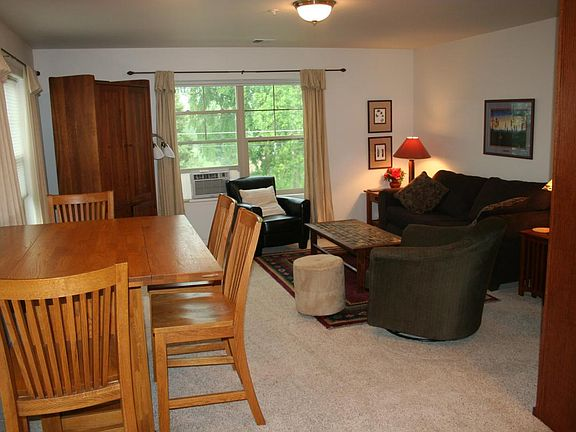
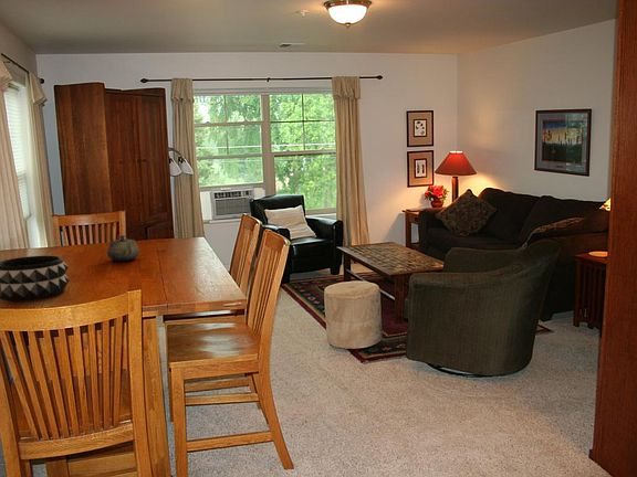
+ decorative bowl (30, 277)
+ teapot (123, 247)
